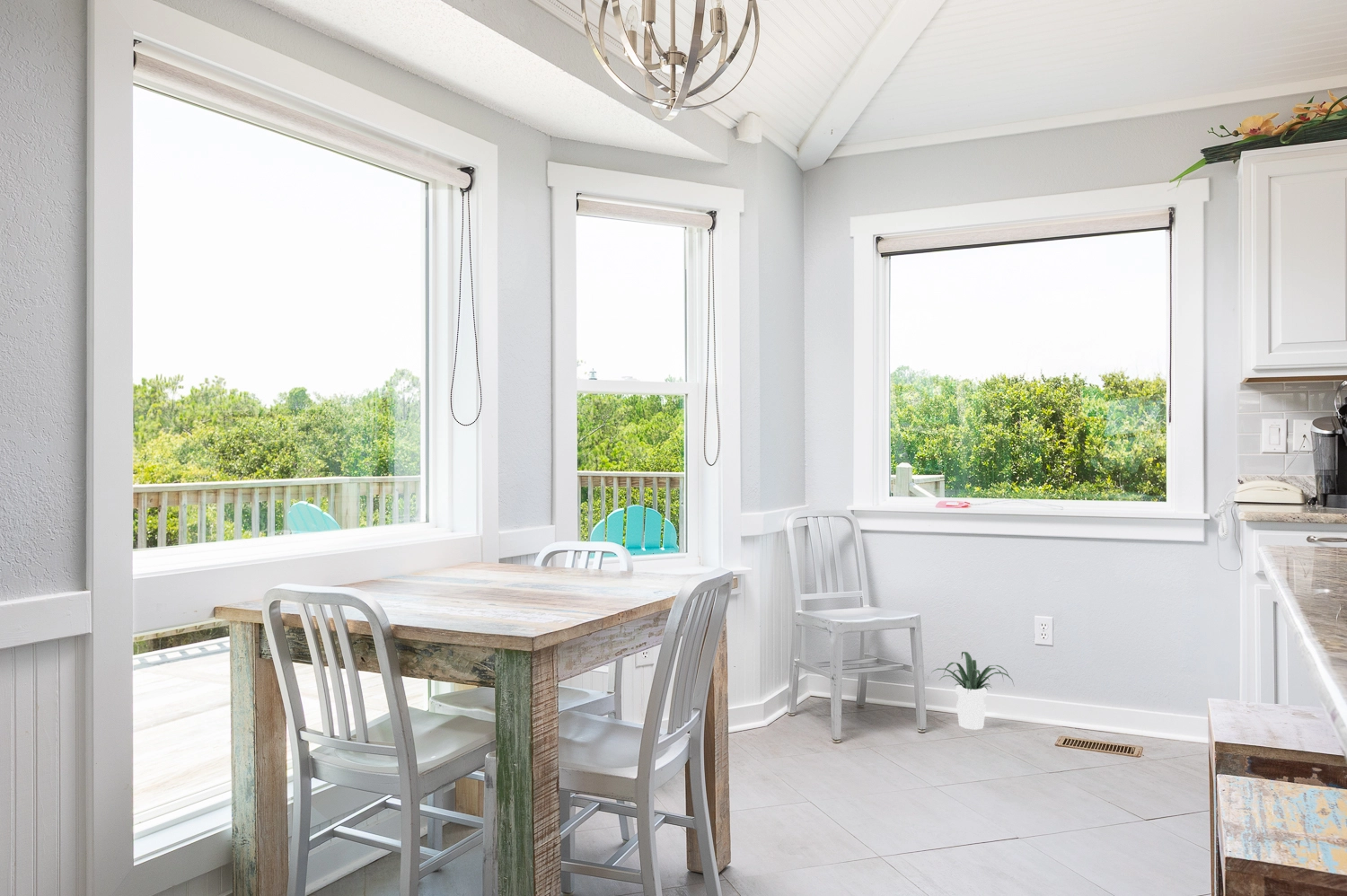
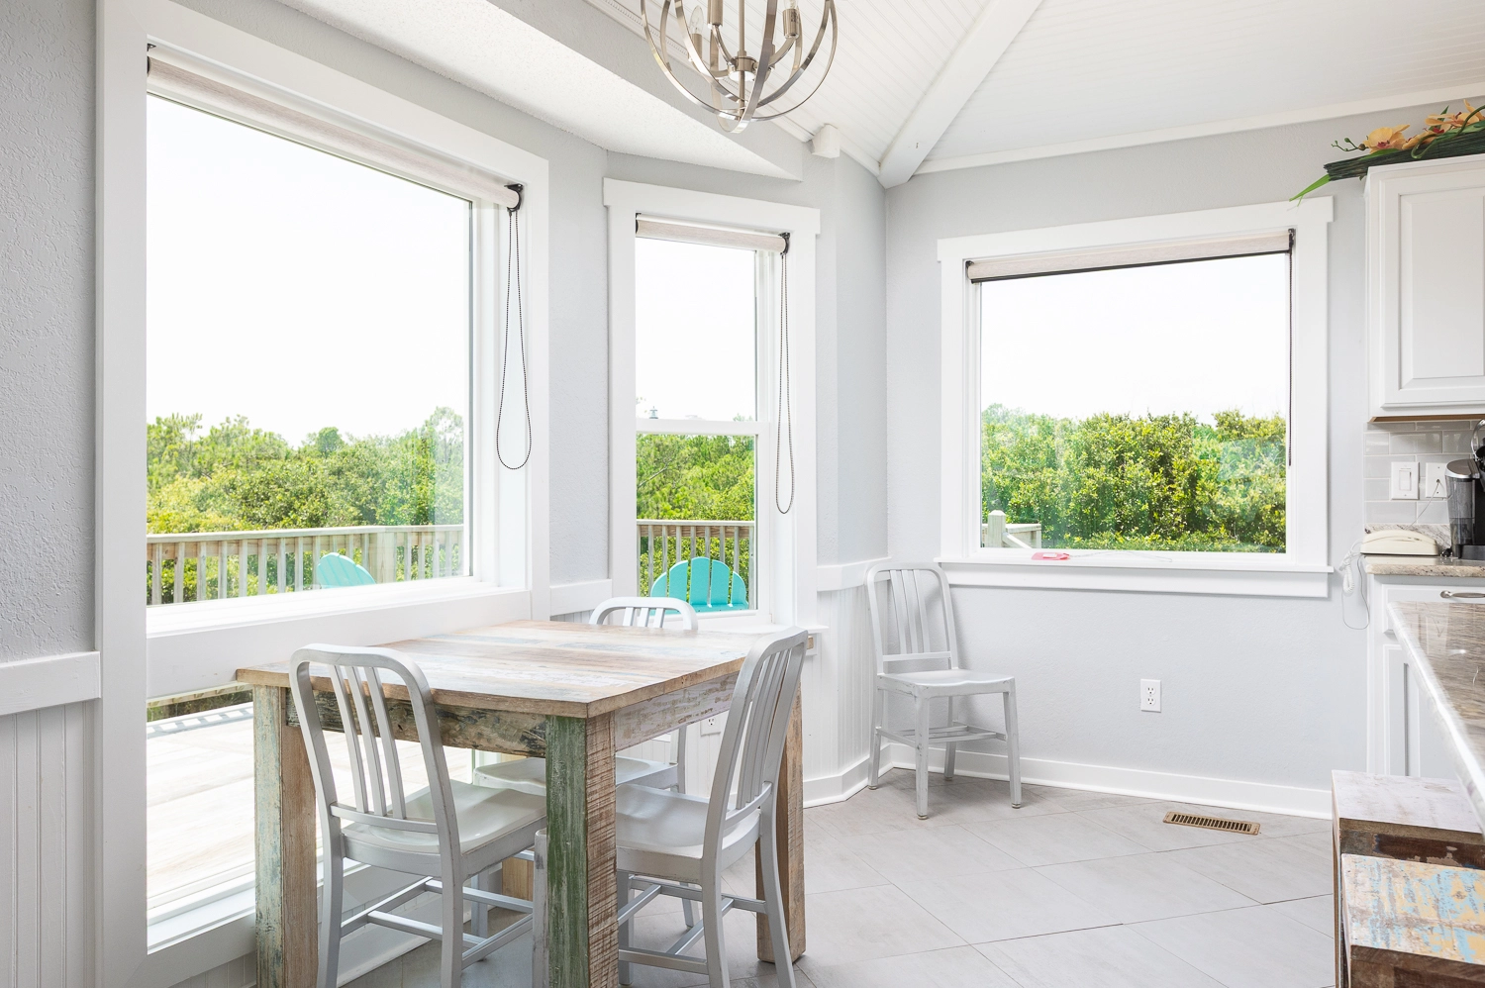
- potted plant (971, 691)
